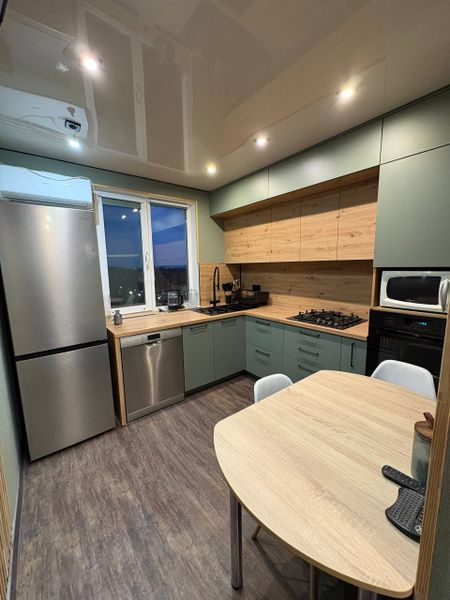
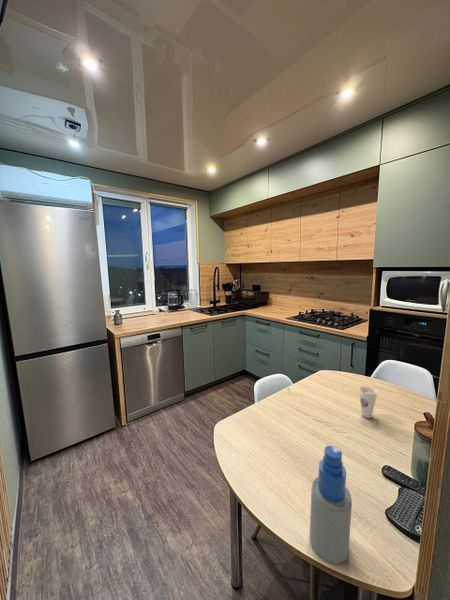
+ spray bottle (330, 497)
+ cup (367, 402)
